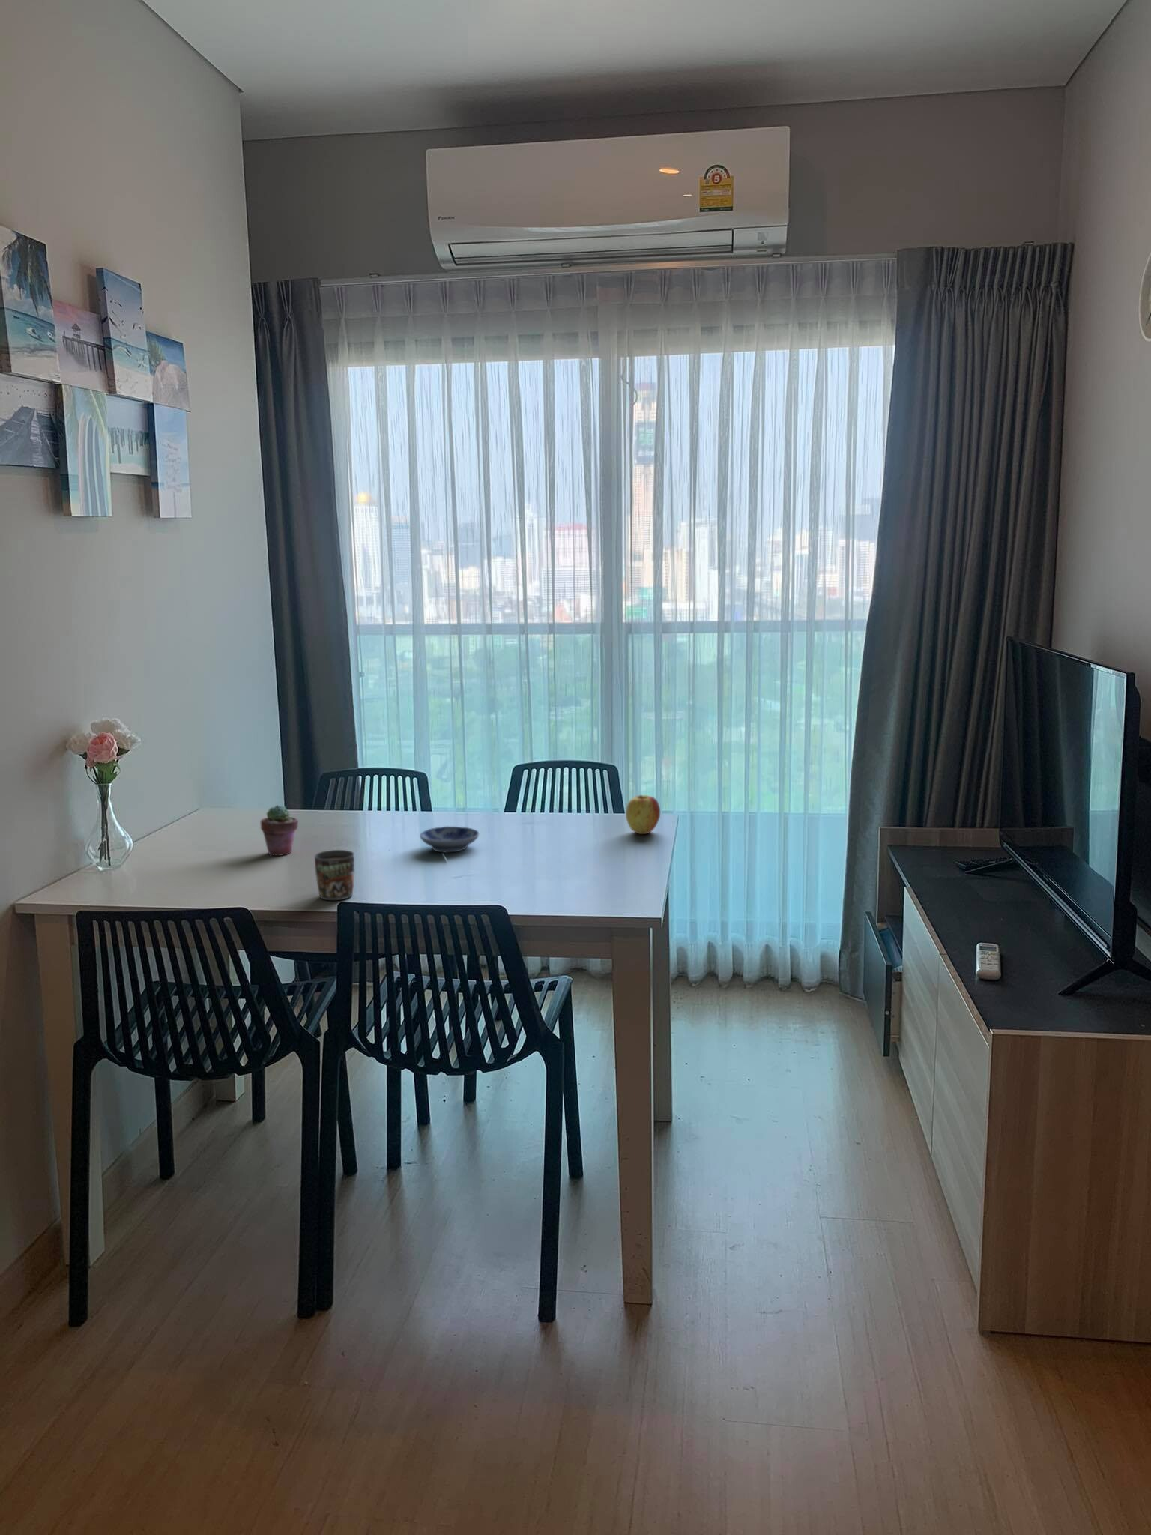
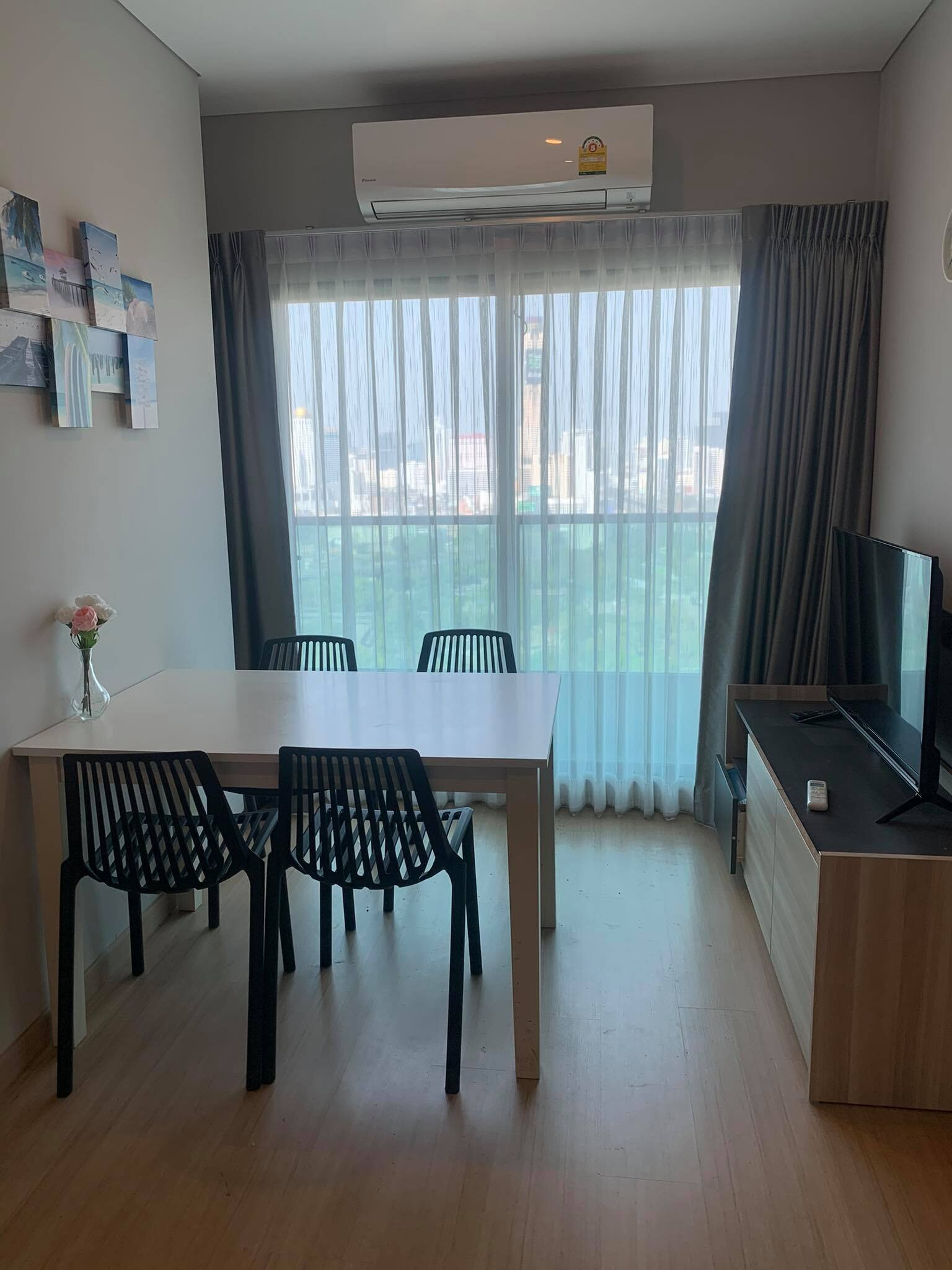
- mug (336, 873)
- apple (642, 813)
- bowl (450, 840)
- potted succulent (279, 829)
